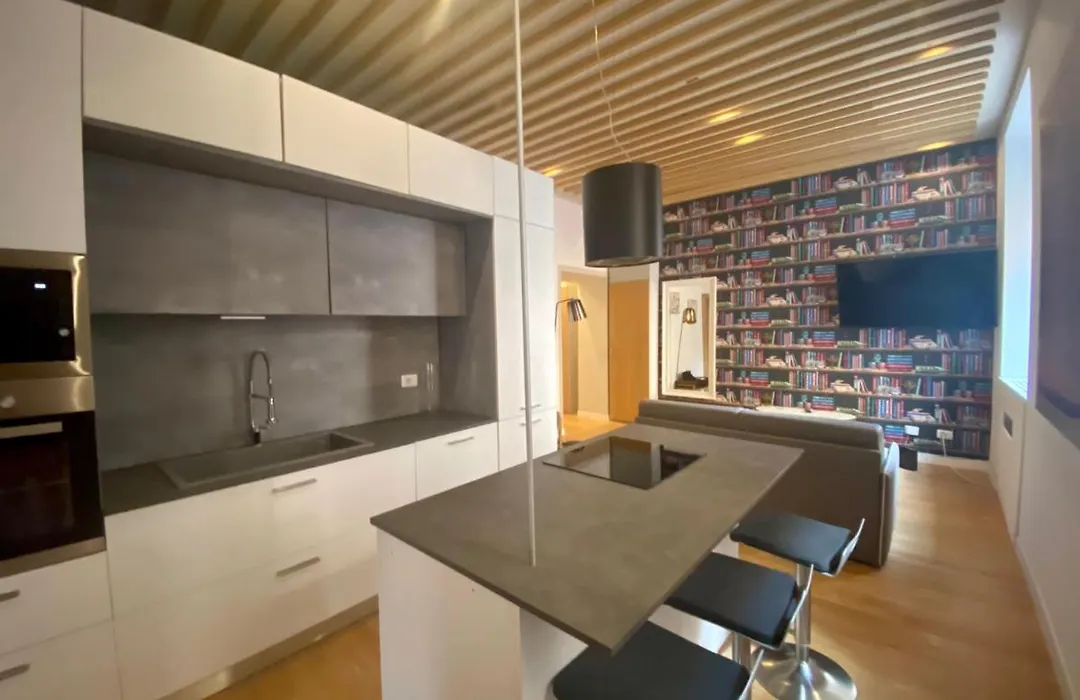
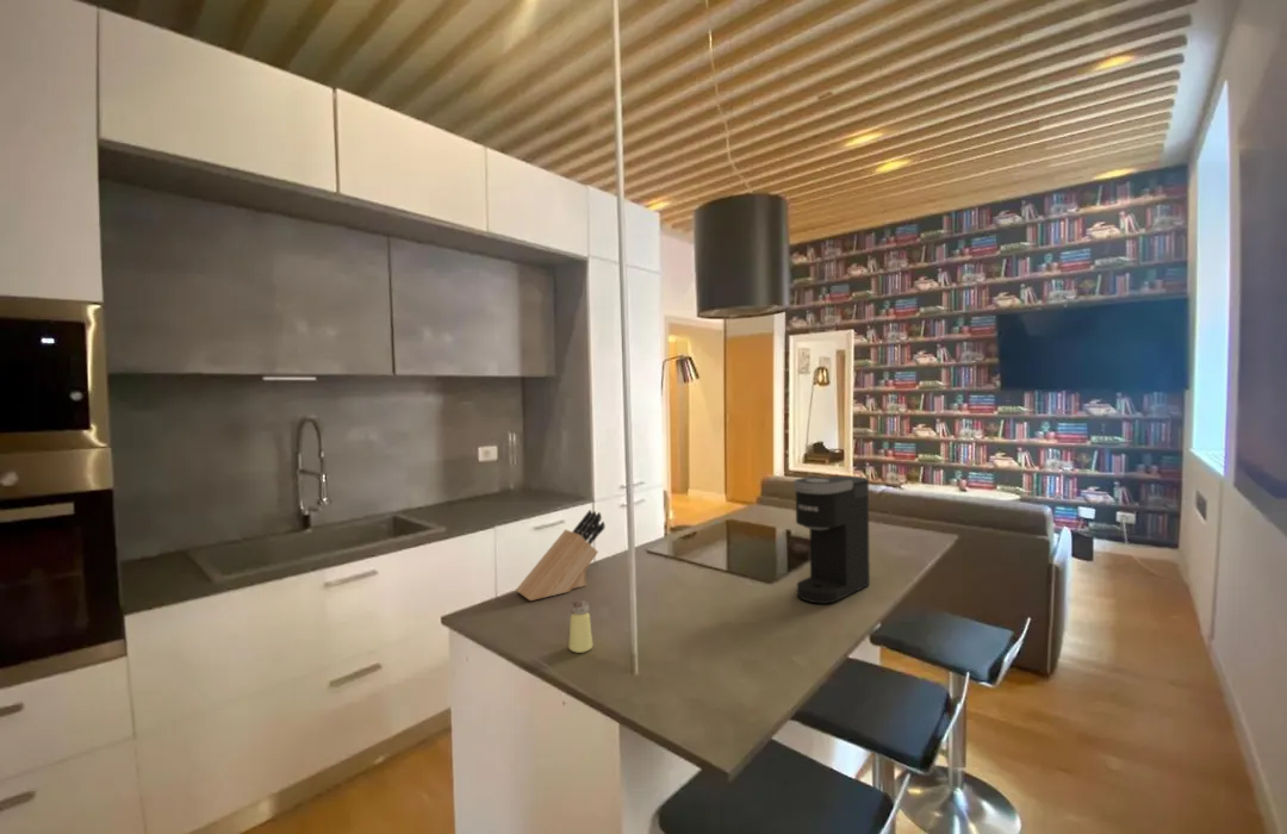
+ knife block (562, 550)
+ saltshaker (580, 626)
+ coffee maker (832, 533)
